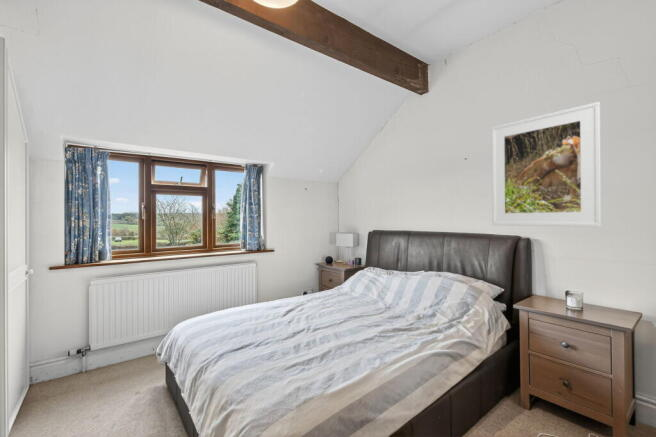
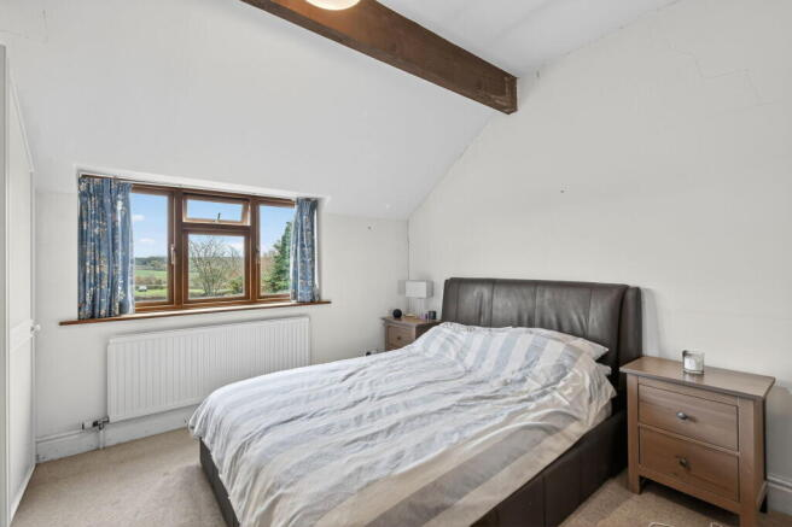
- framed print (539, 171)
